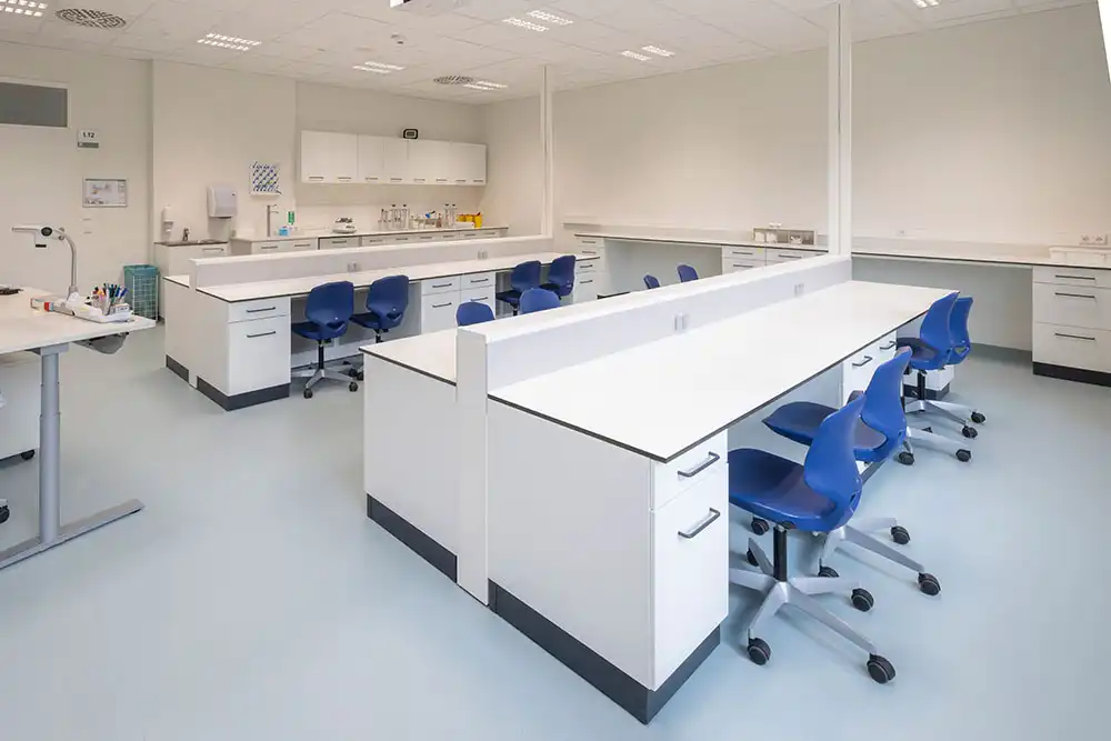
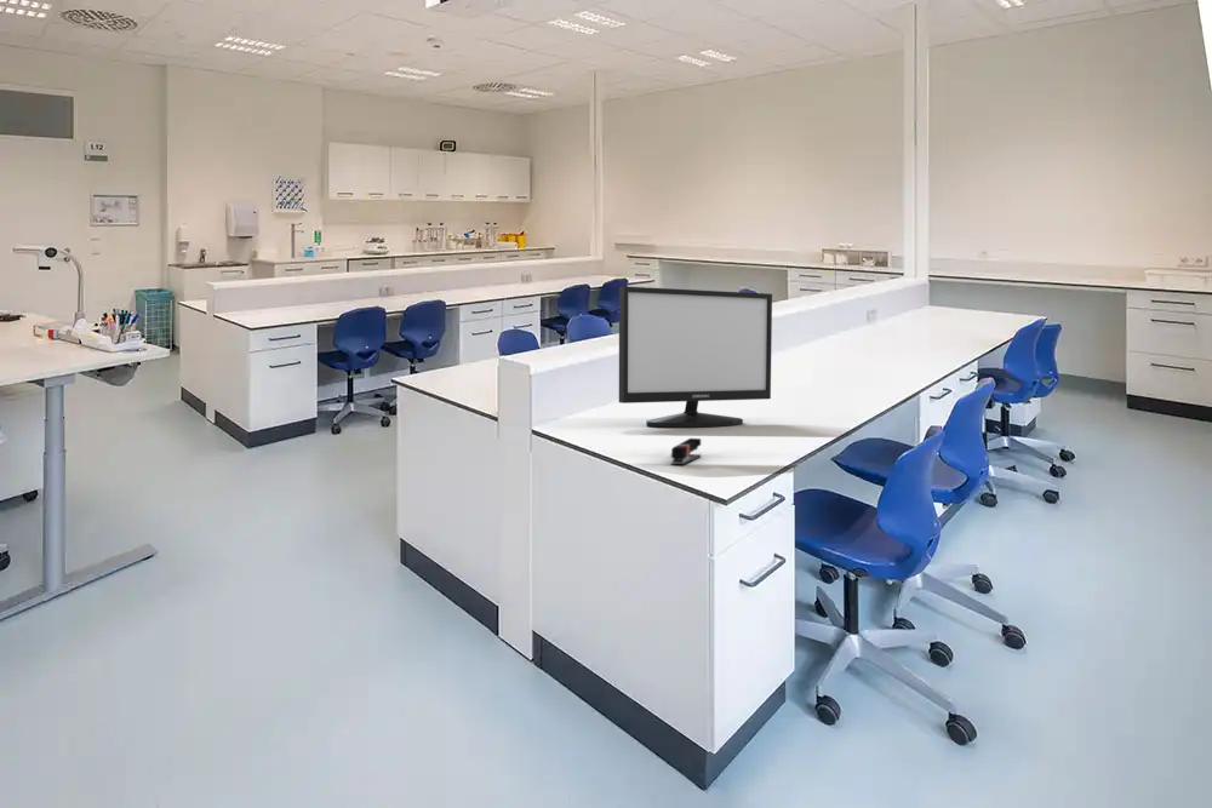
+ stapler (686, 451)
+ monitor (696, 357)
